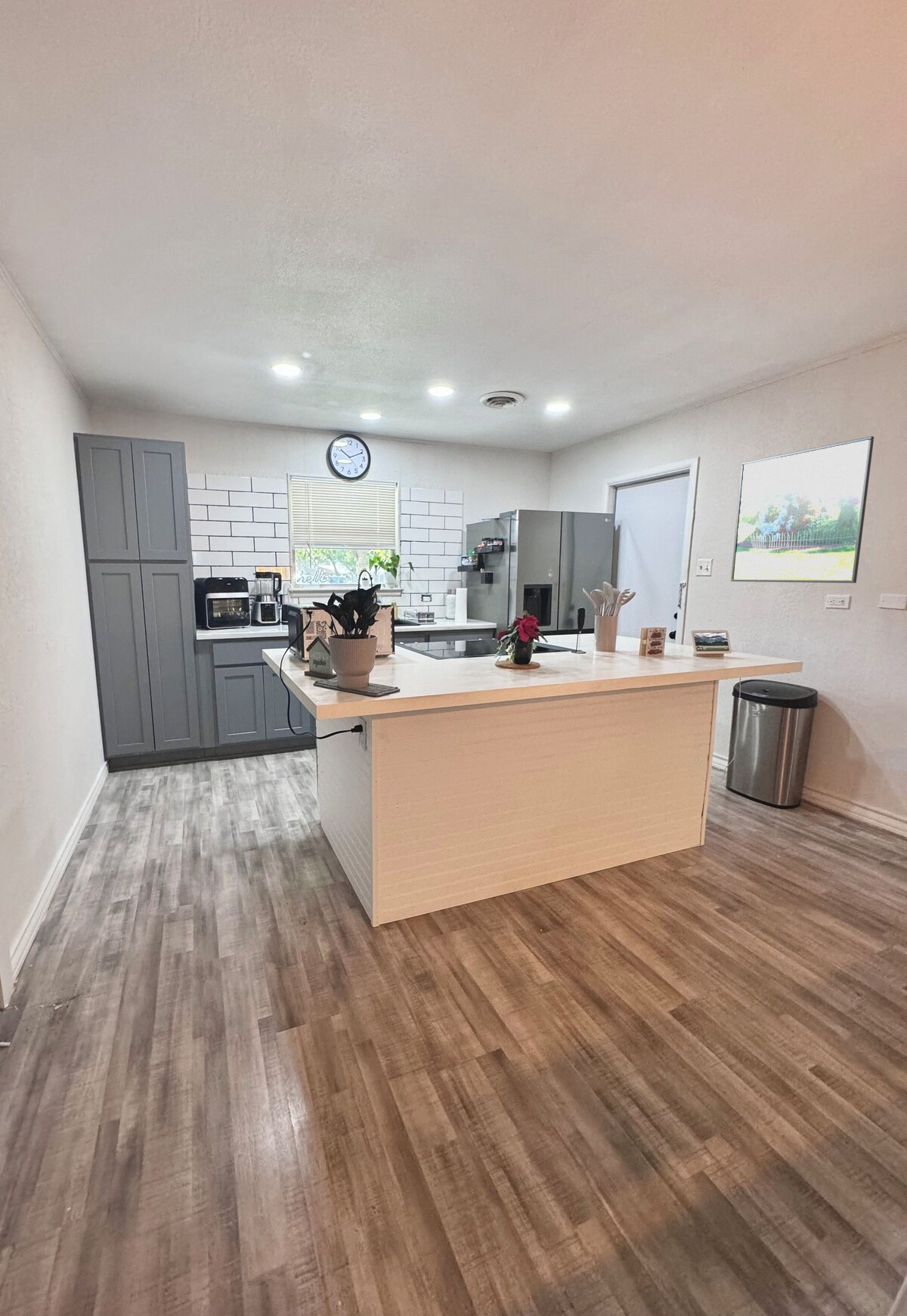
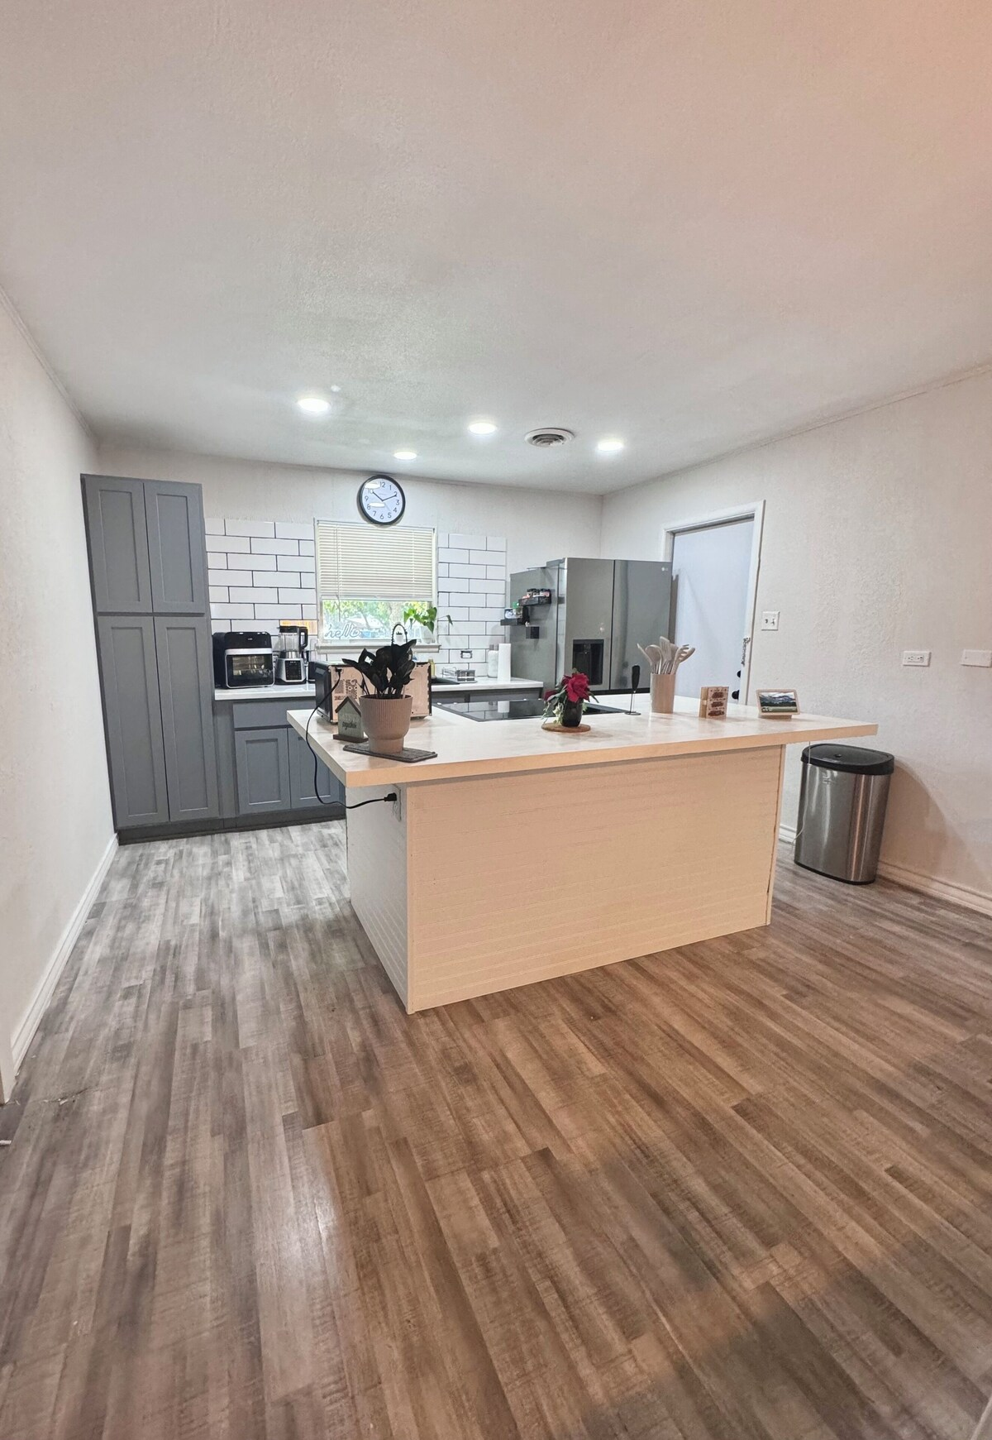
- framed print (794, 517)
